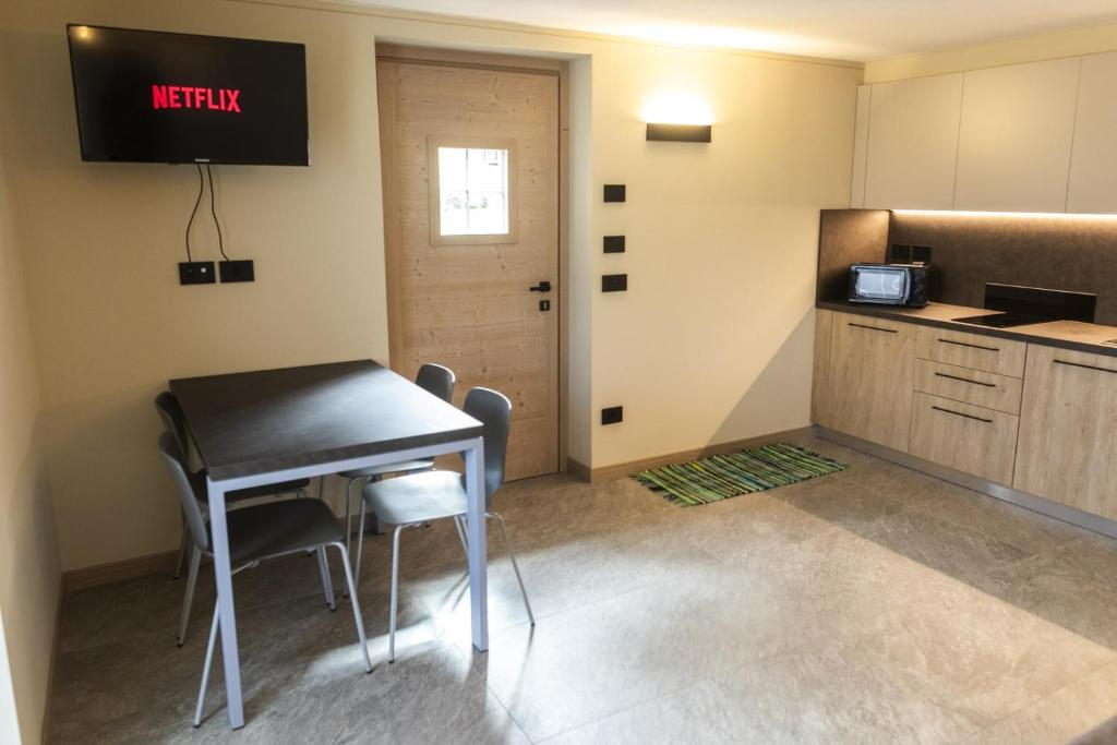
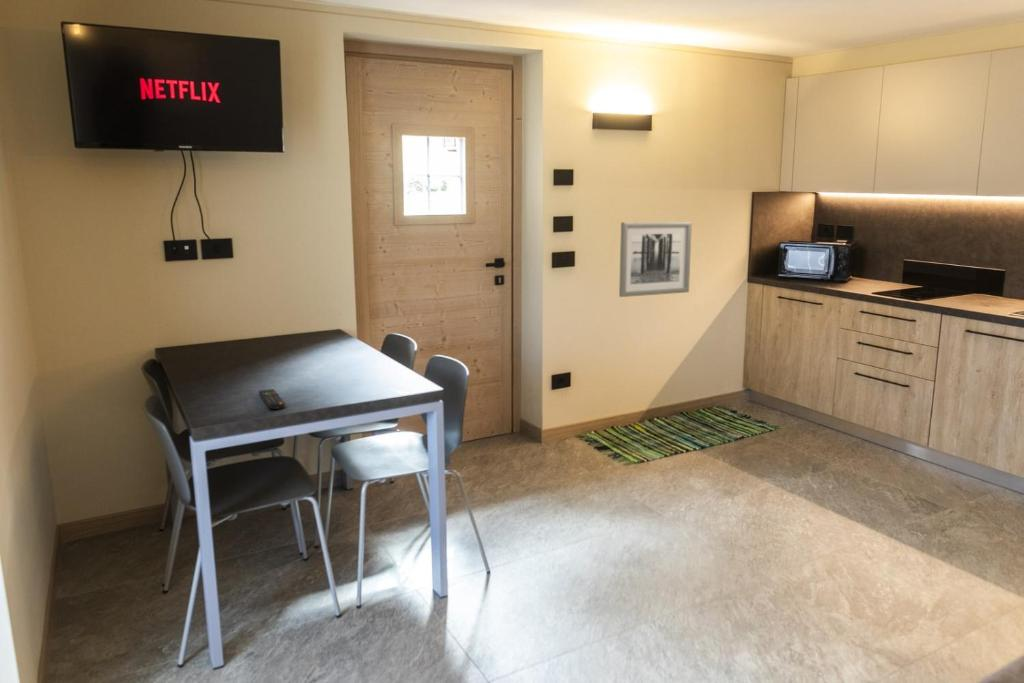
+ remote control (271, 399)
+ wall art (656, 258)
